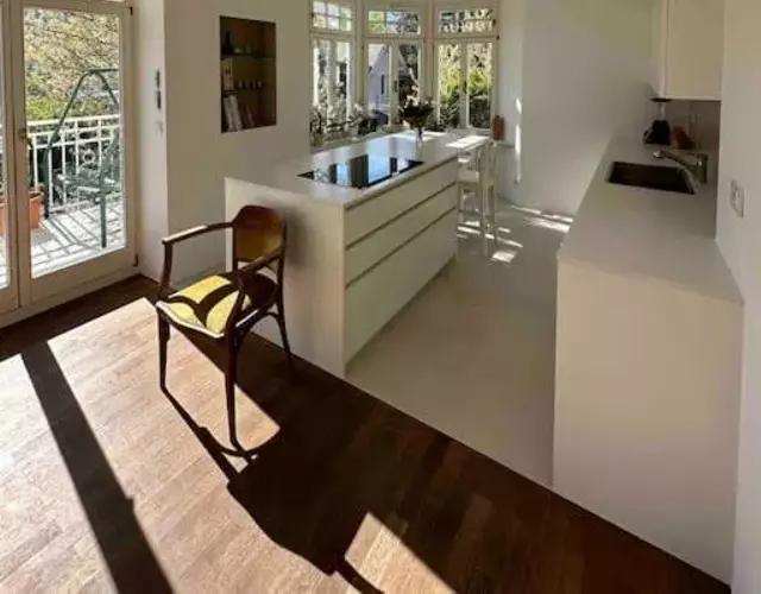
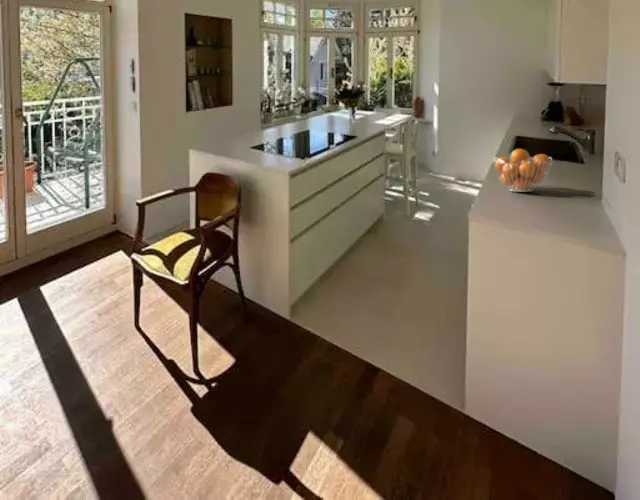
+ fruit basket (521, 170)
